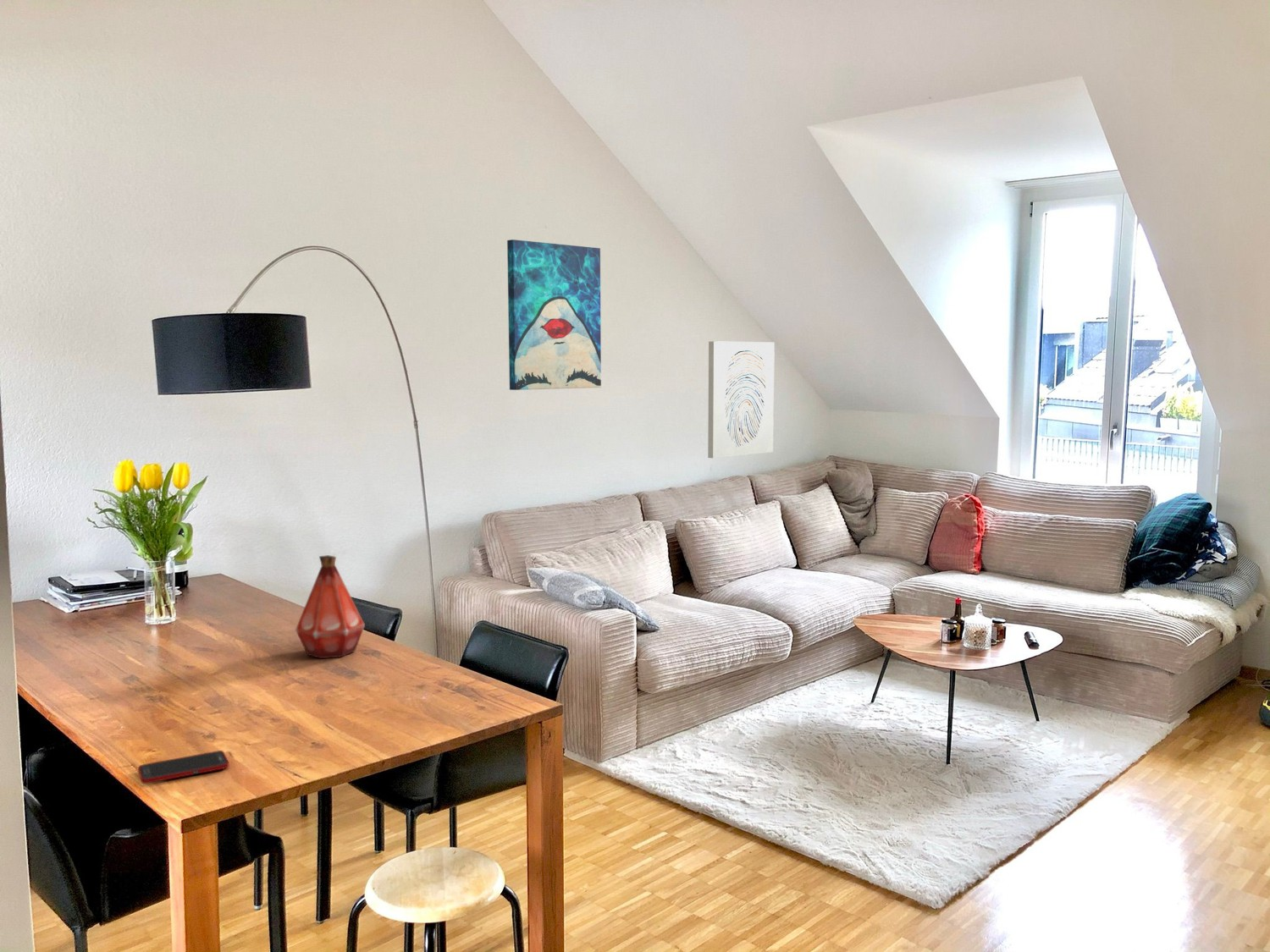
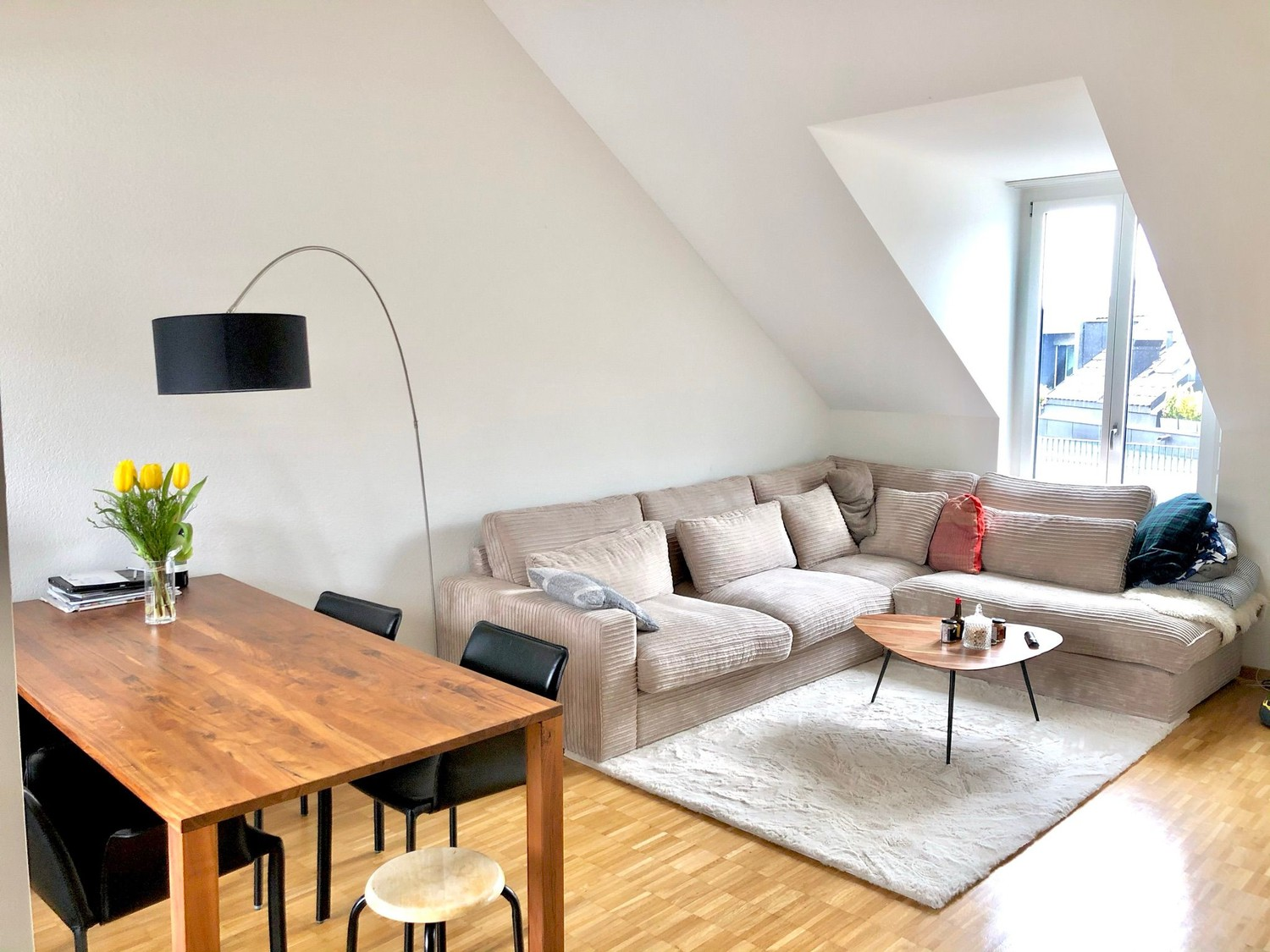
- bottle (328, 604)
- wall art (742, 399)
- wall art (556, 316)
- cell phone (184, 767)
